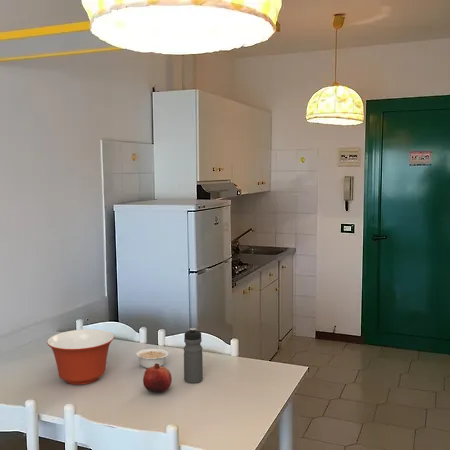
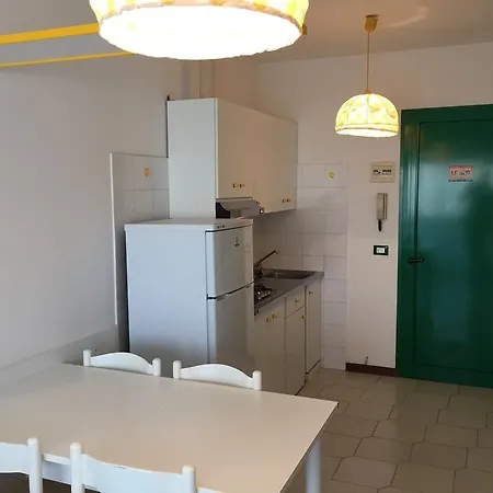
- mixing bowl (81, 358)
- fruit (157, 378)
- water bottle (193, 354)
- legume (153, 358)
